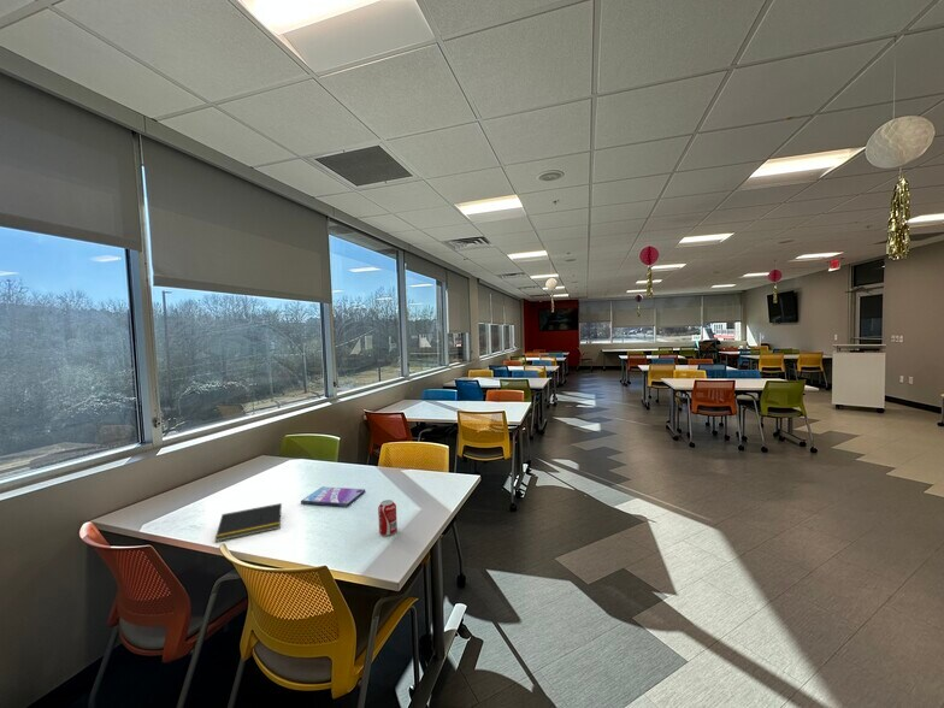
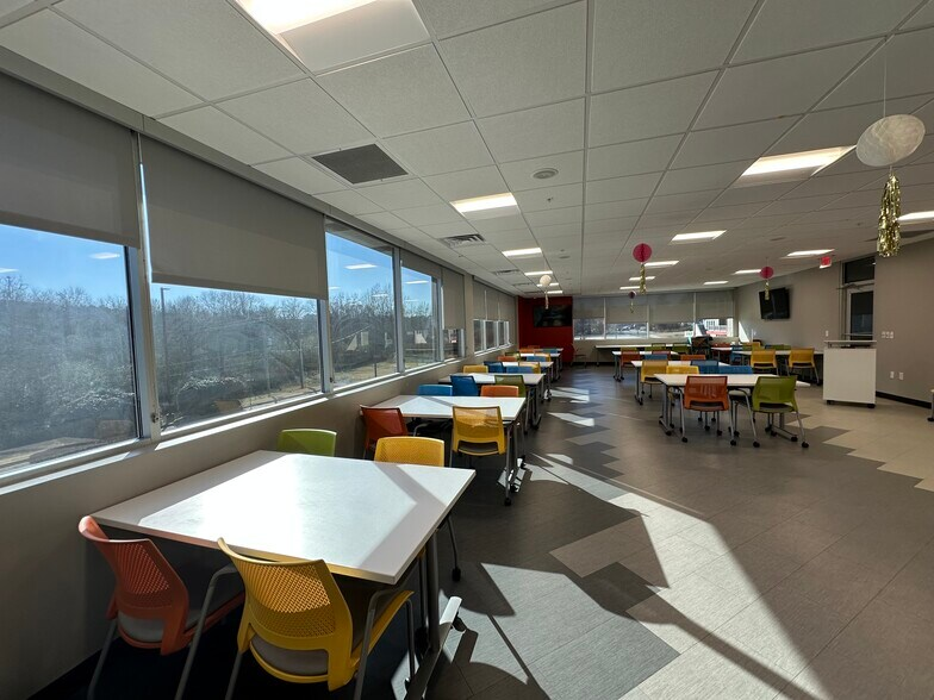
- notepad (250, 520)
- beverage can (387, 517)
- video game case (334, 496)
